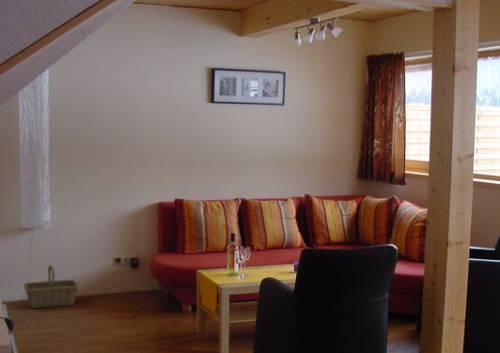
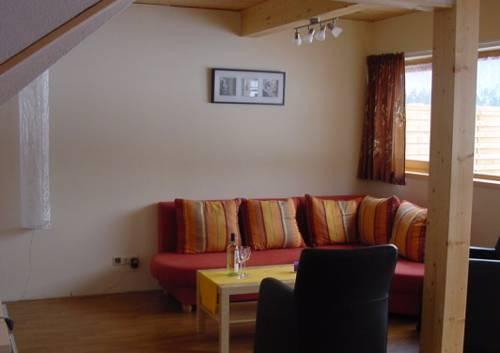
- basket (51, 285)
